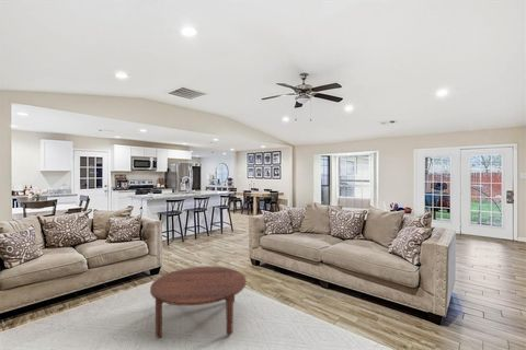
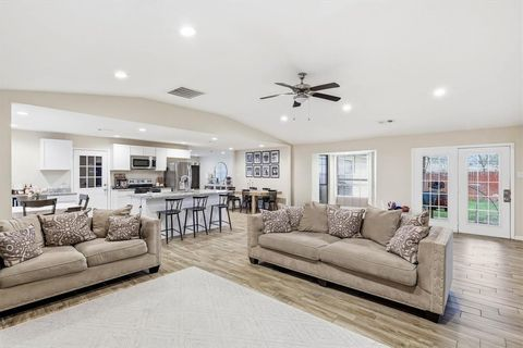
- coffee table (199, 299)
